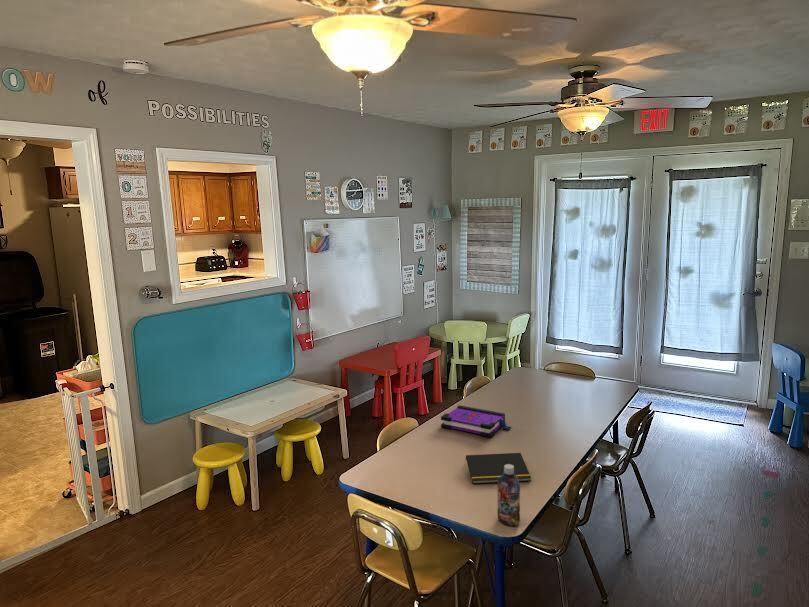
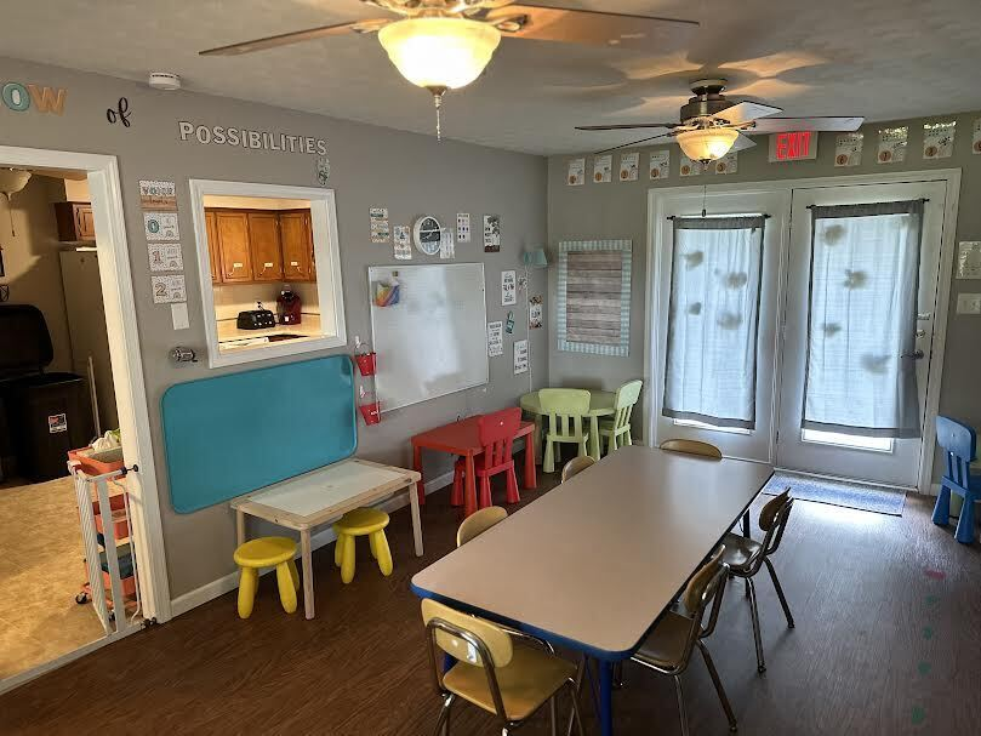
- bottle (508, 494)
- board game (477, 421)
- notepad (497, 467)
